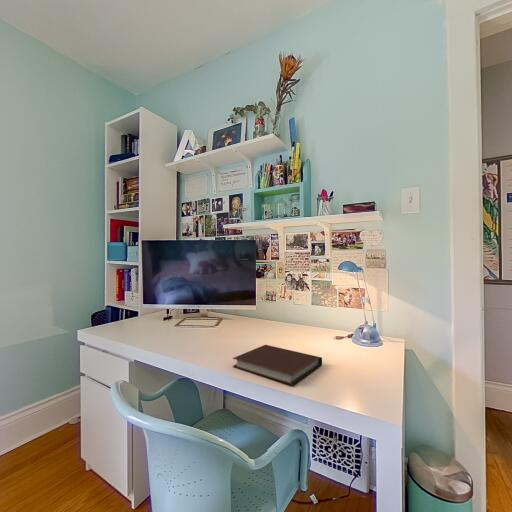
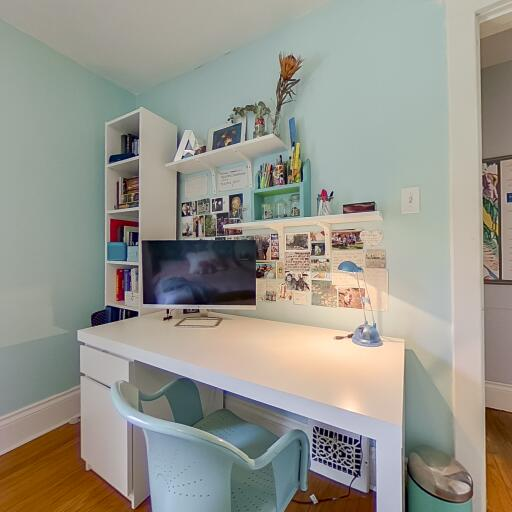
- notebook (277, 361)
